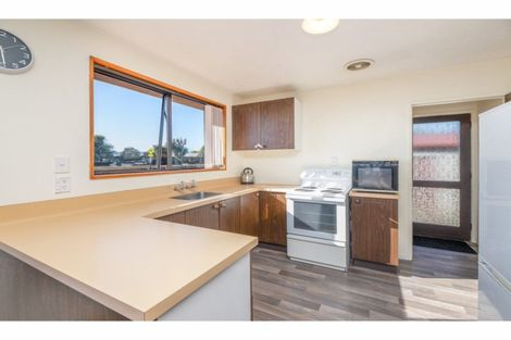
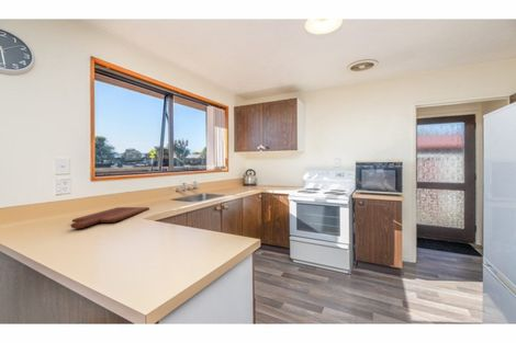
+ cutting board (114, 214)
